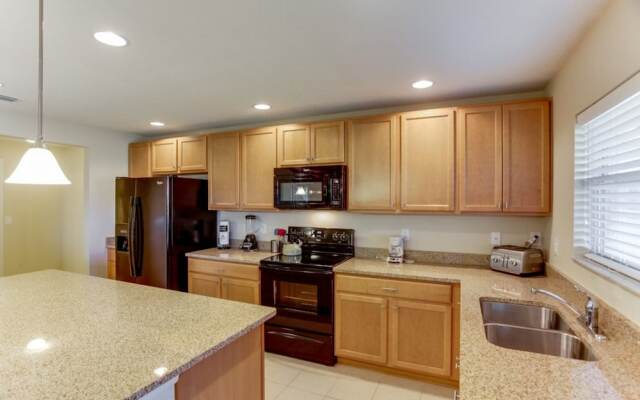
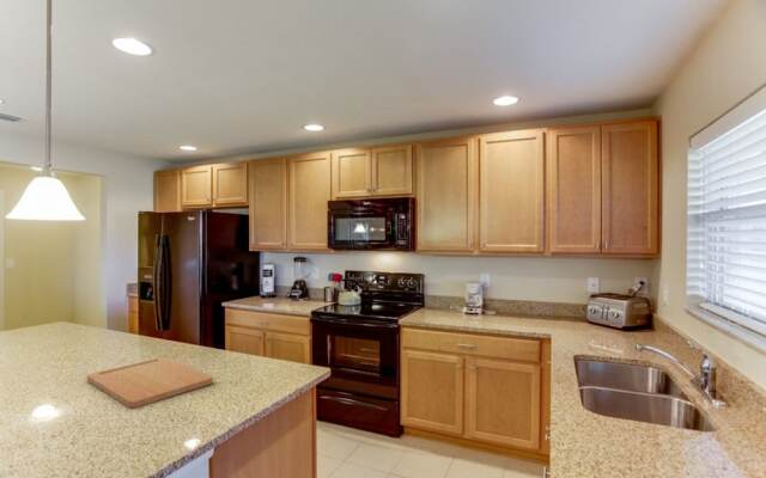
+ cutting board (150, 378)
